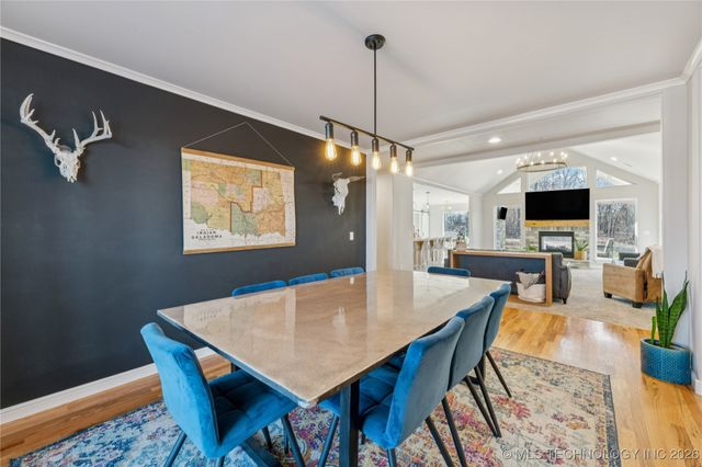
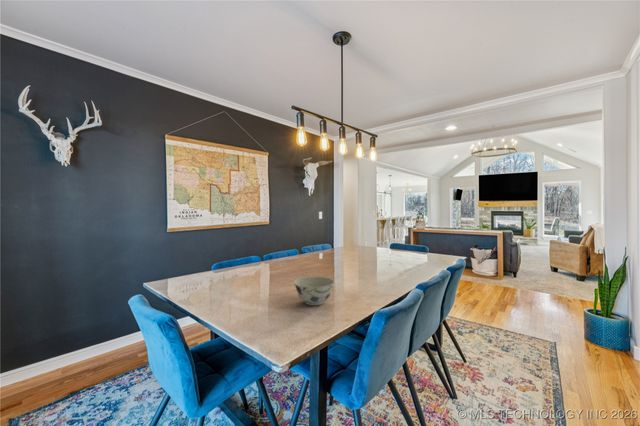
+ bowl (314, 291)
